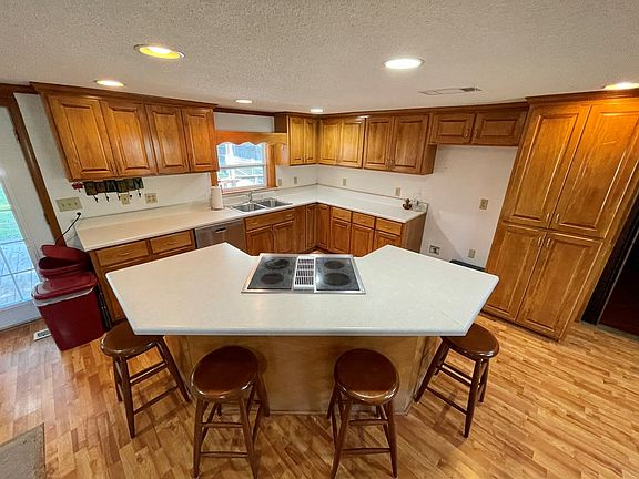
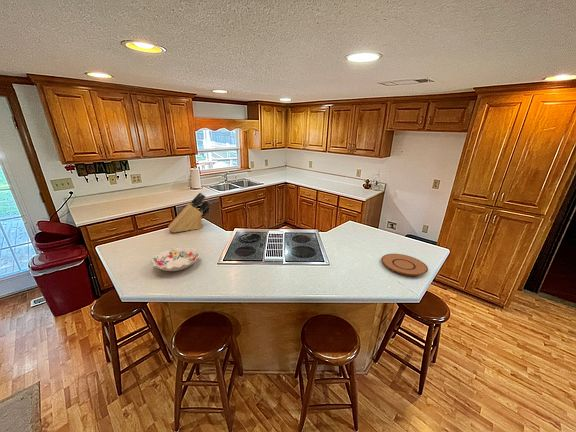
+ decorative bowl (176, 260)
+ plate (403, 264)
+ knife block (189, 211)
